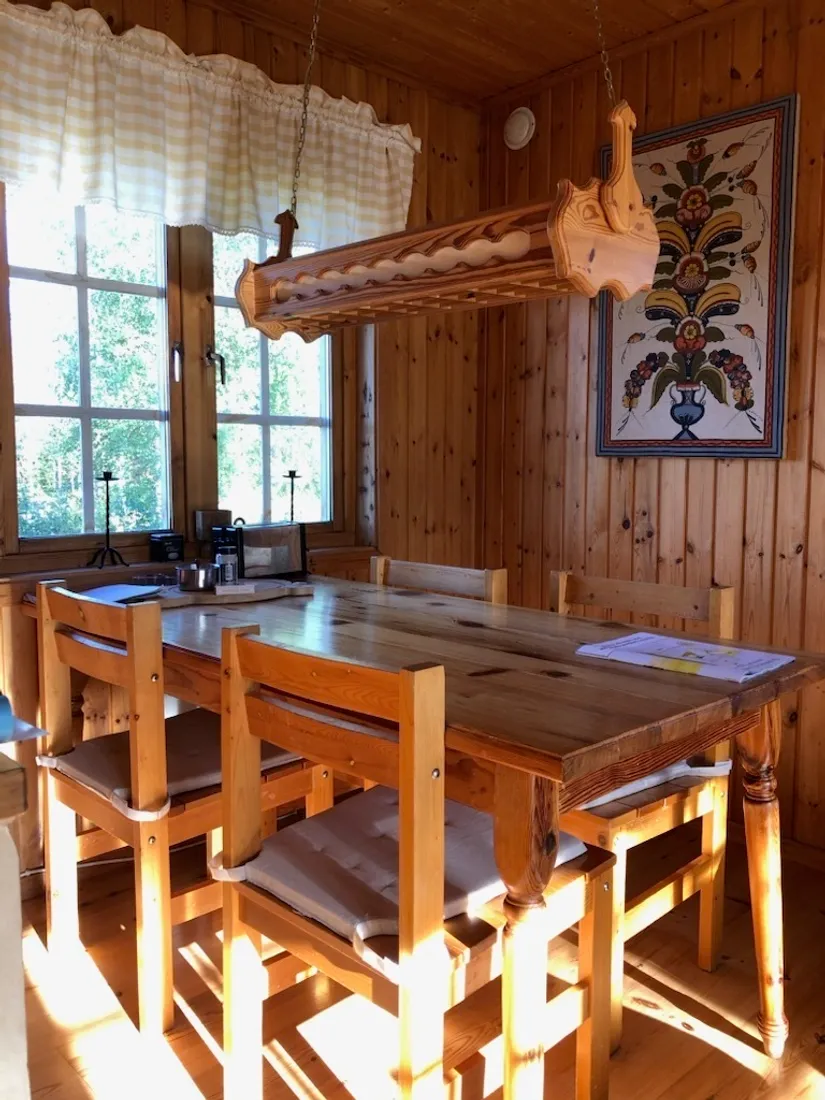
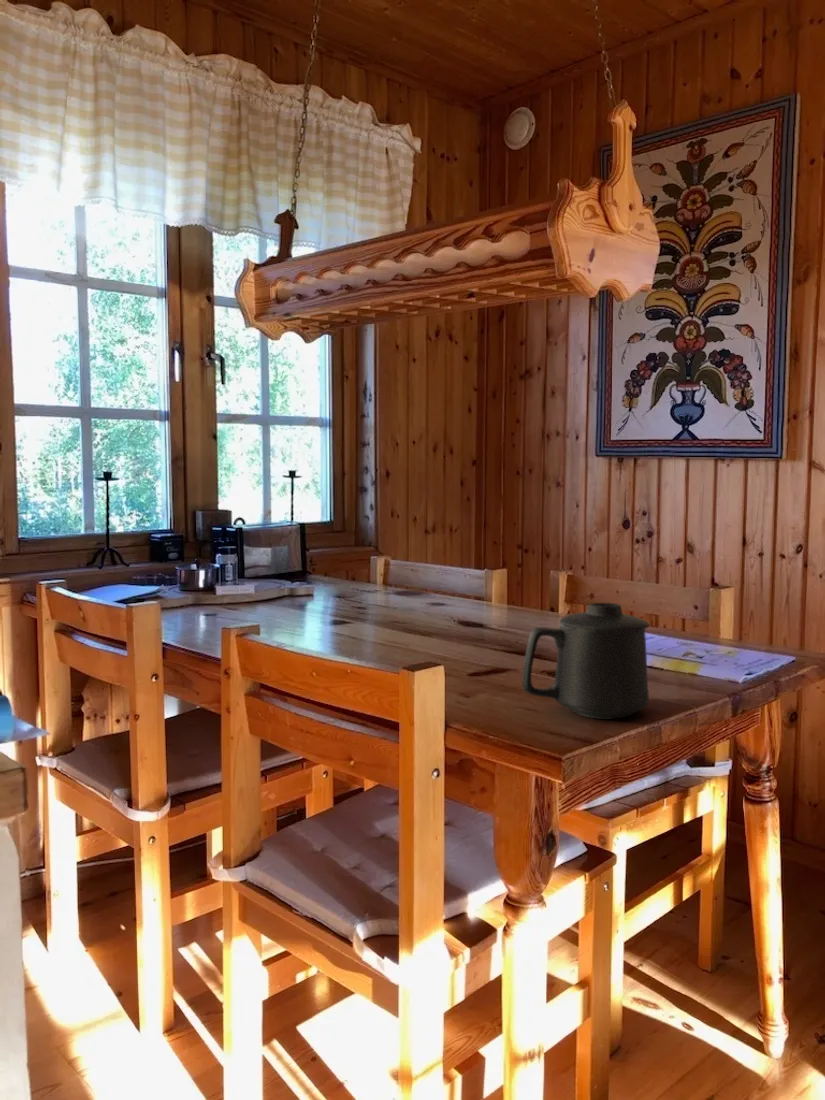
+ mug (592, 658)
